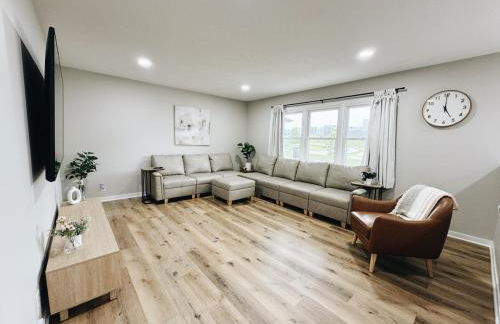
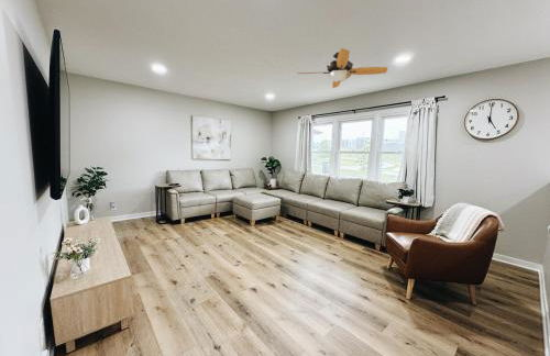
+ ceiling fan (339, 68)
